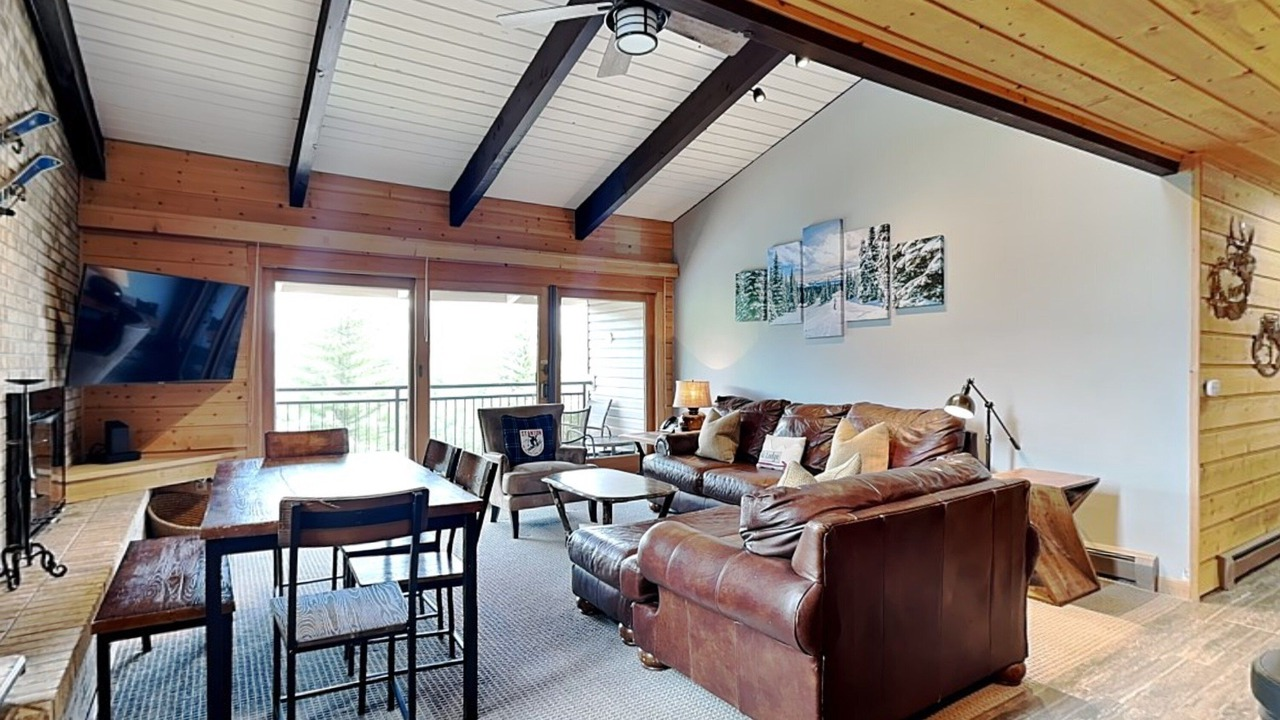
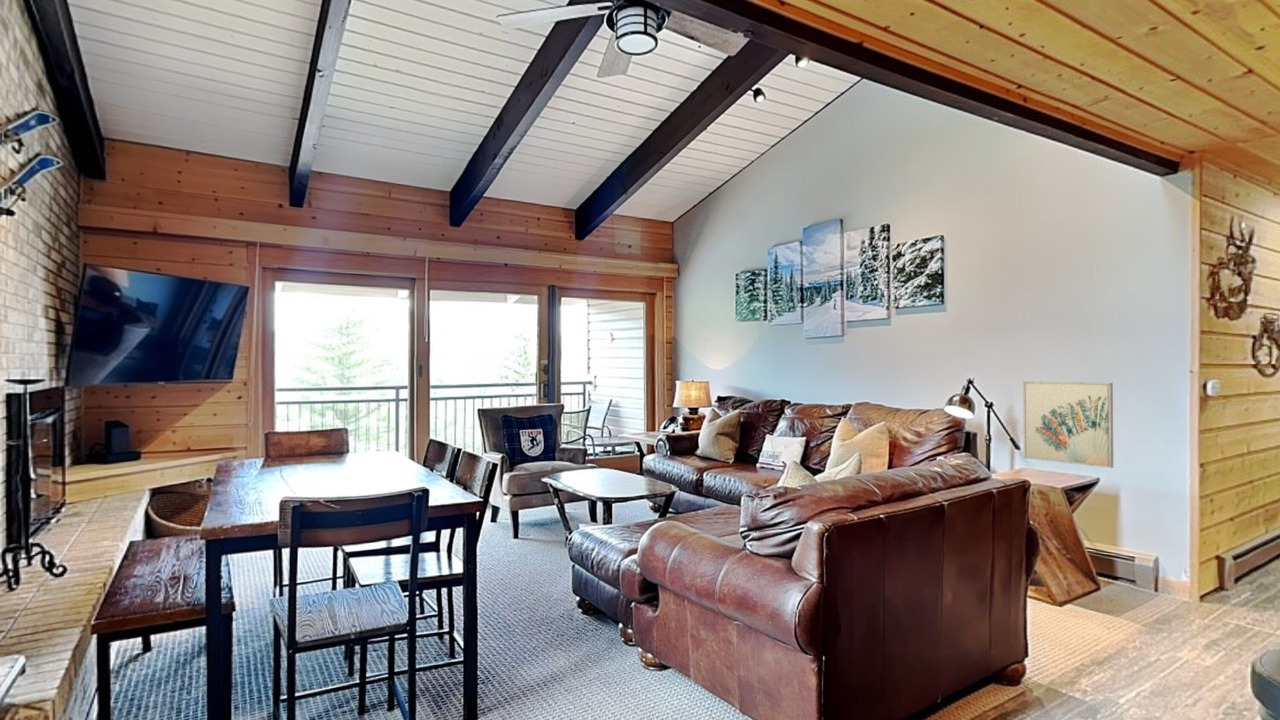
+ wall art (1066, 422)
